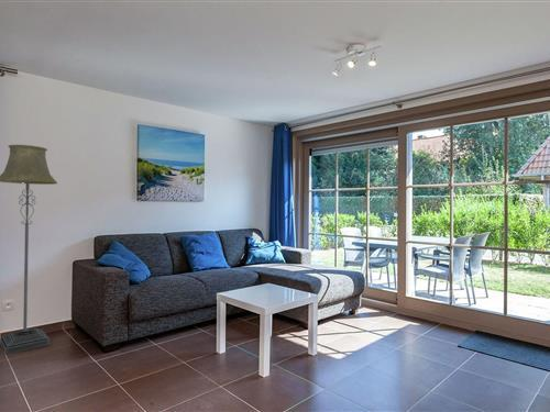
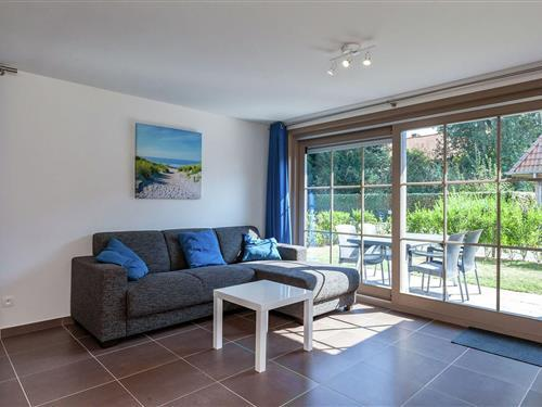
- floor lamp (26, 245)
